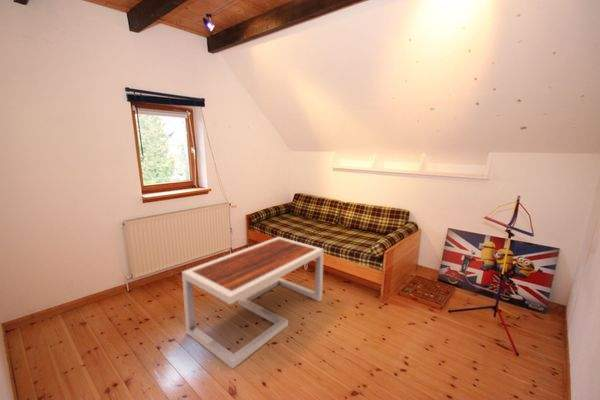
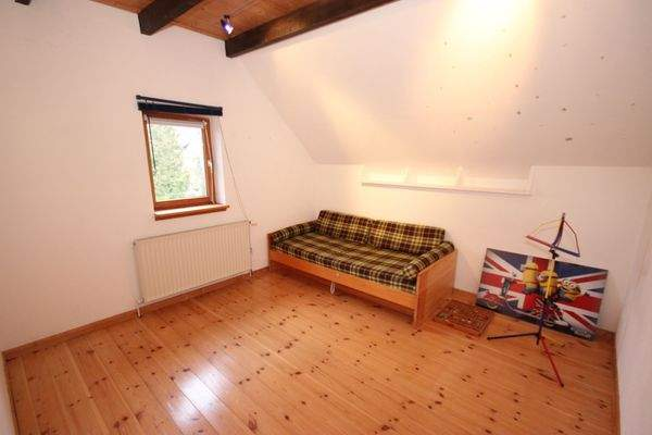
- coffee table (261, 287)
